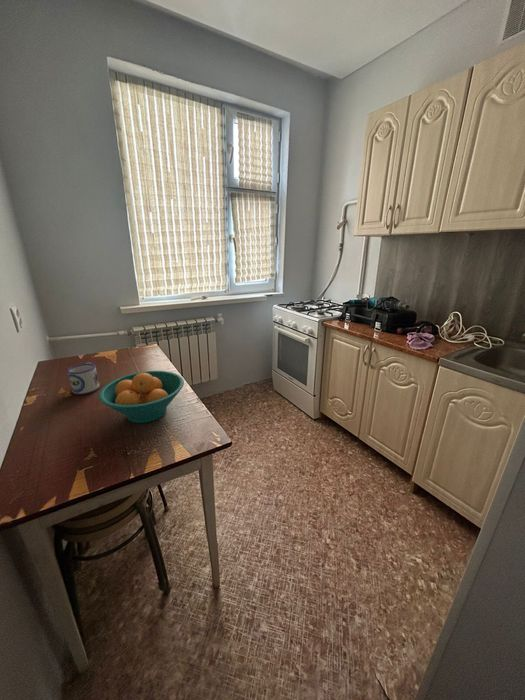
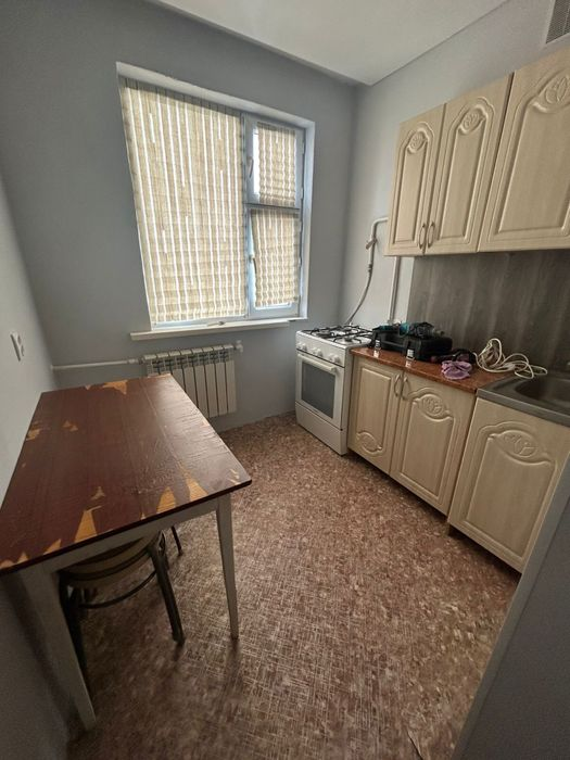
- fruit bowl (144, 393)
- mug (85, 376)
